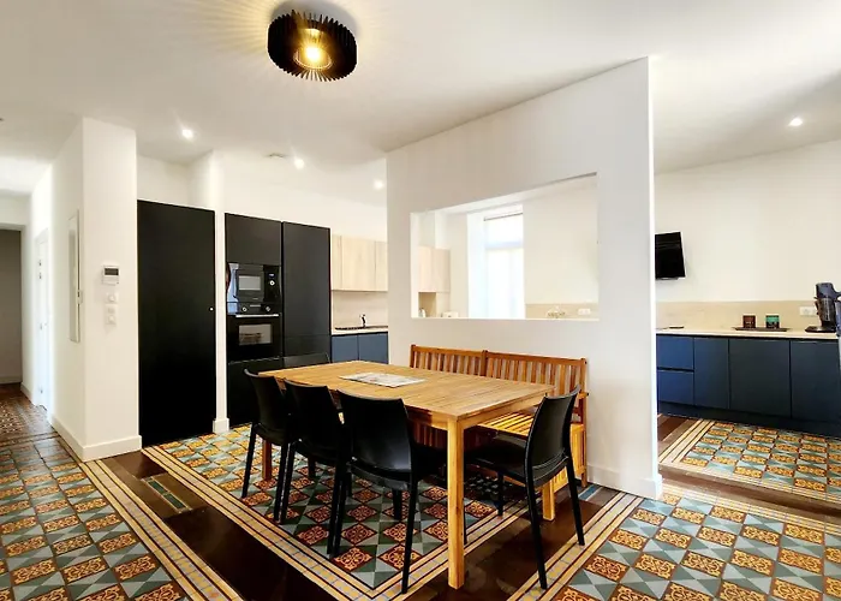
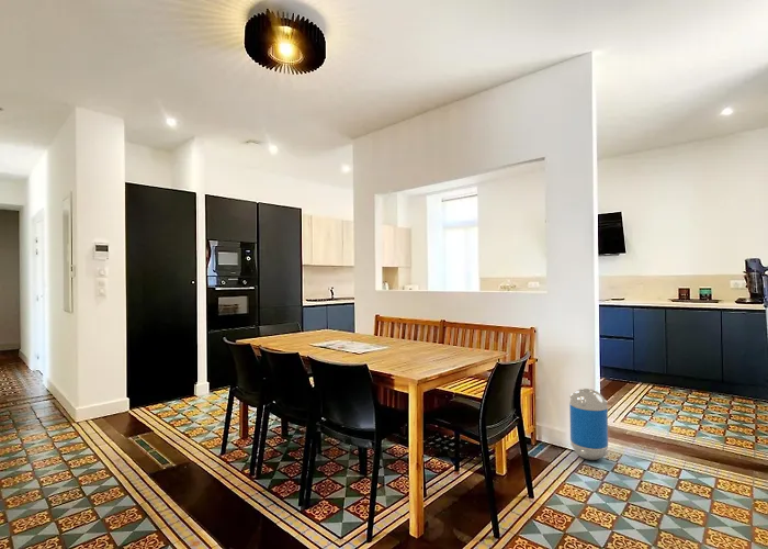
+ trash can (588, 423)
